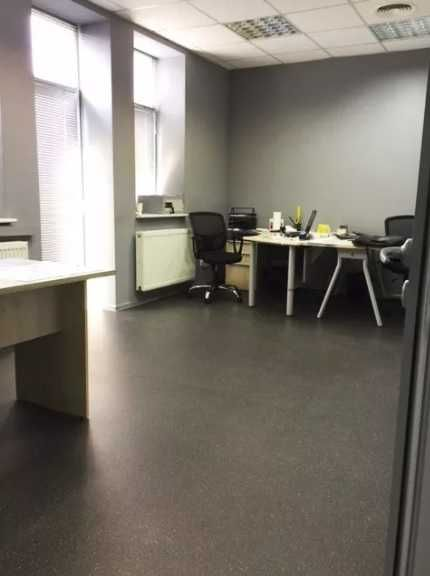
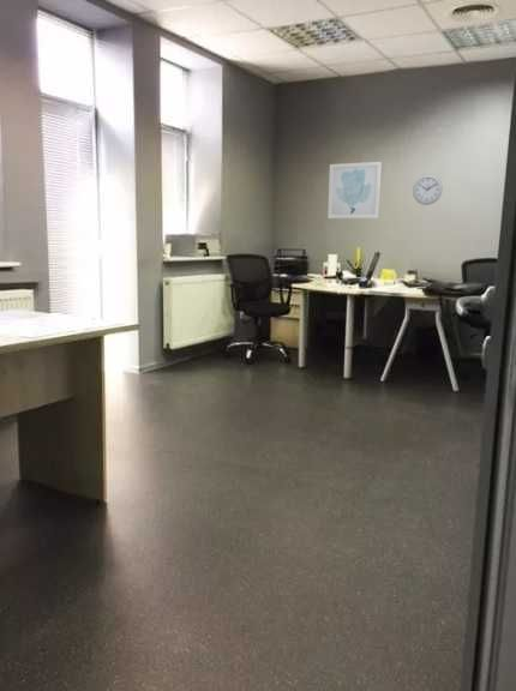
+ wall clock (427, 190)
+ wall art (353, 191)
